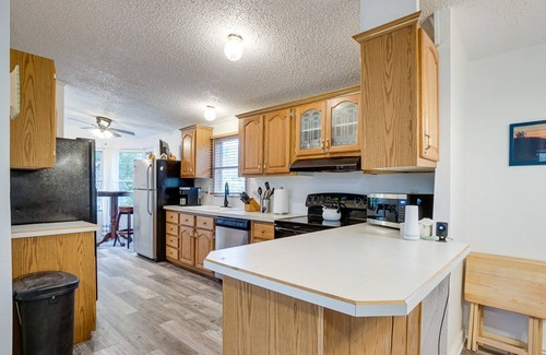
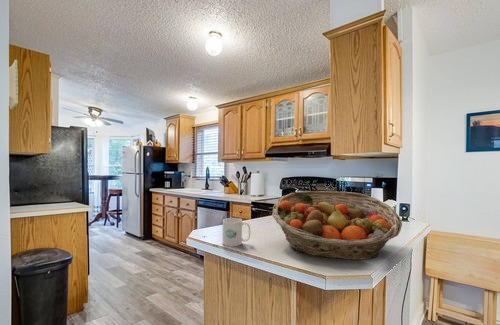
+ mug (236, 231)
+ fruit basket (331, 220)
